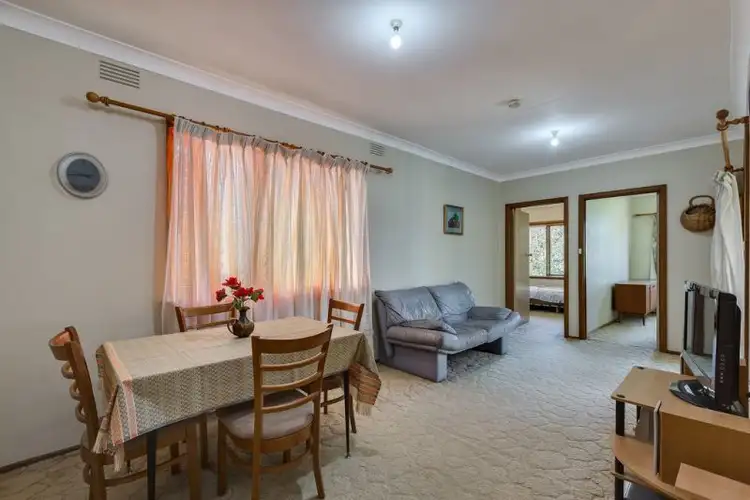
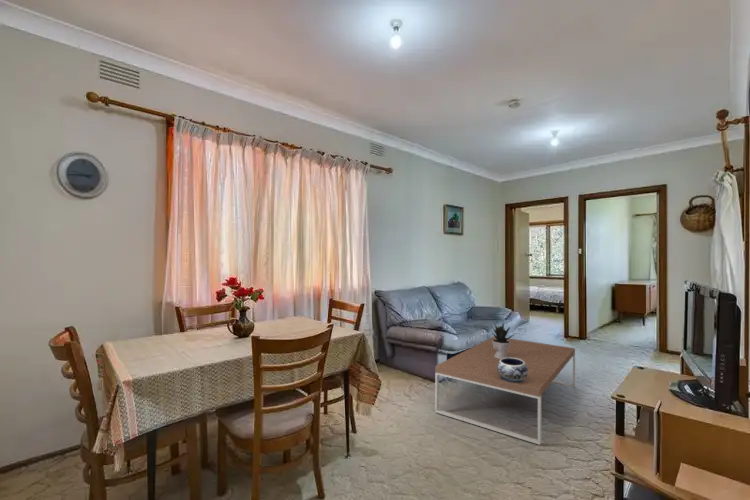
+ coffee table (511, 382)
+ potted plant (499, 338)
+ decorative bowl (512, 370)
